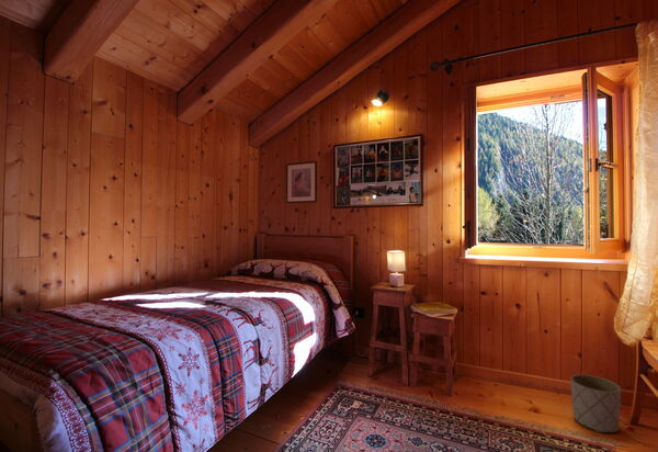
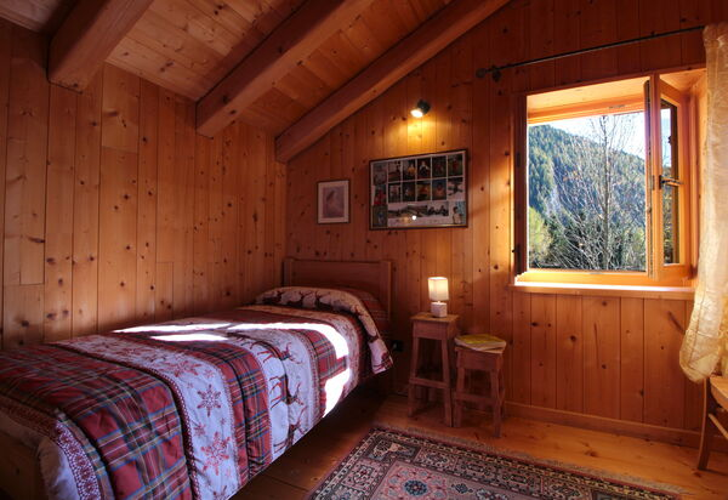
- planter (594, 403)
